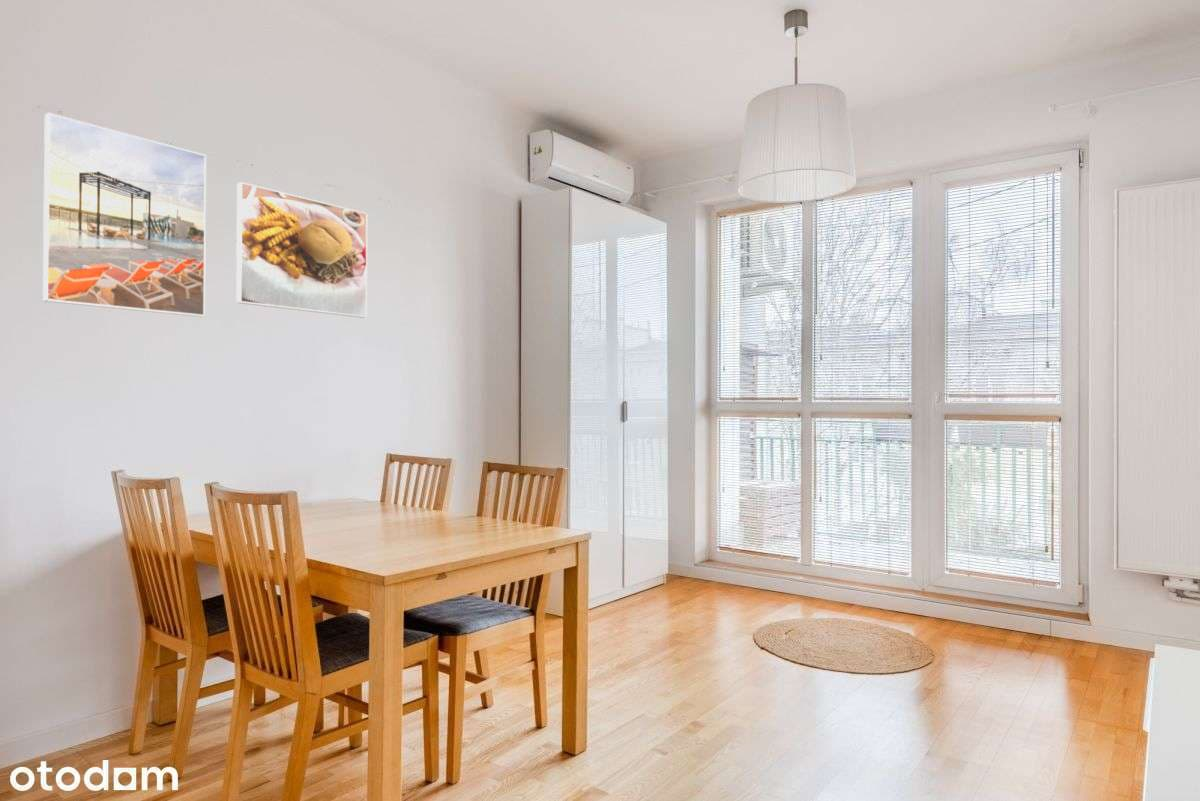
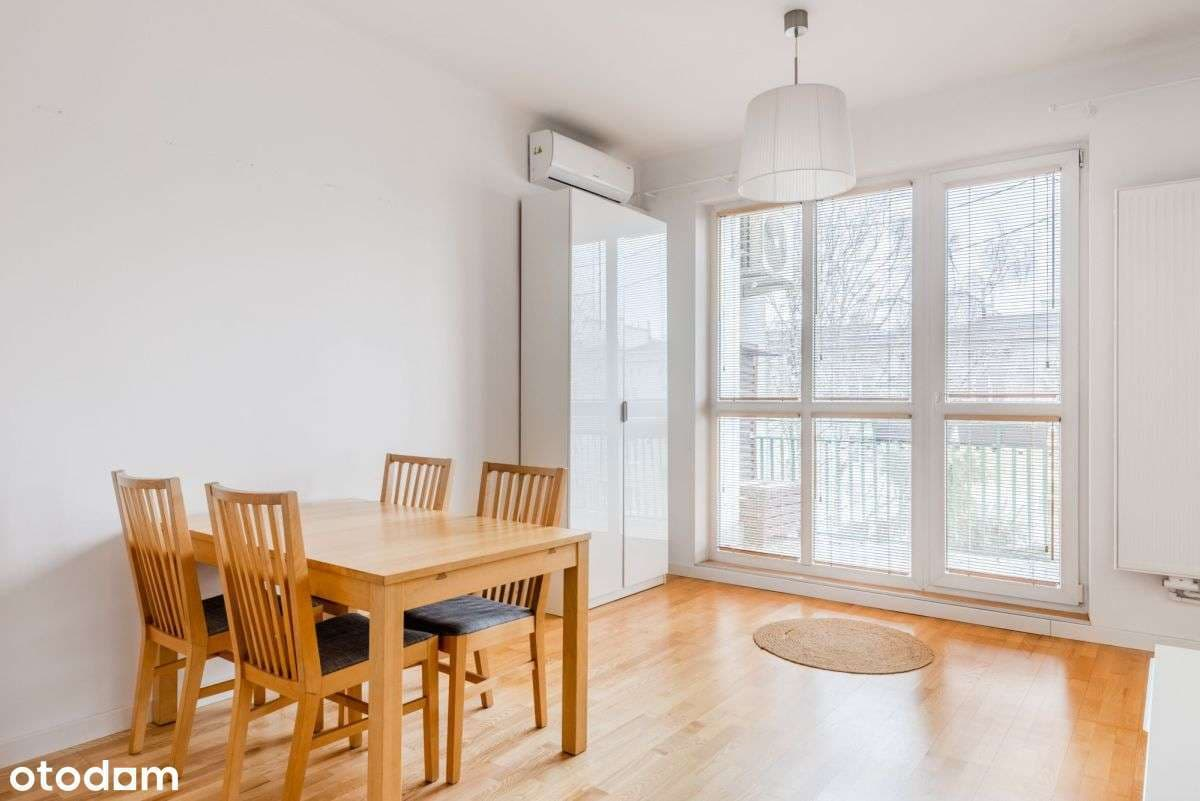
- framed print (130, 222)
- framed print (306, 254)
